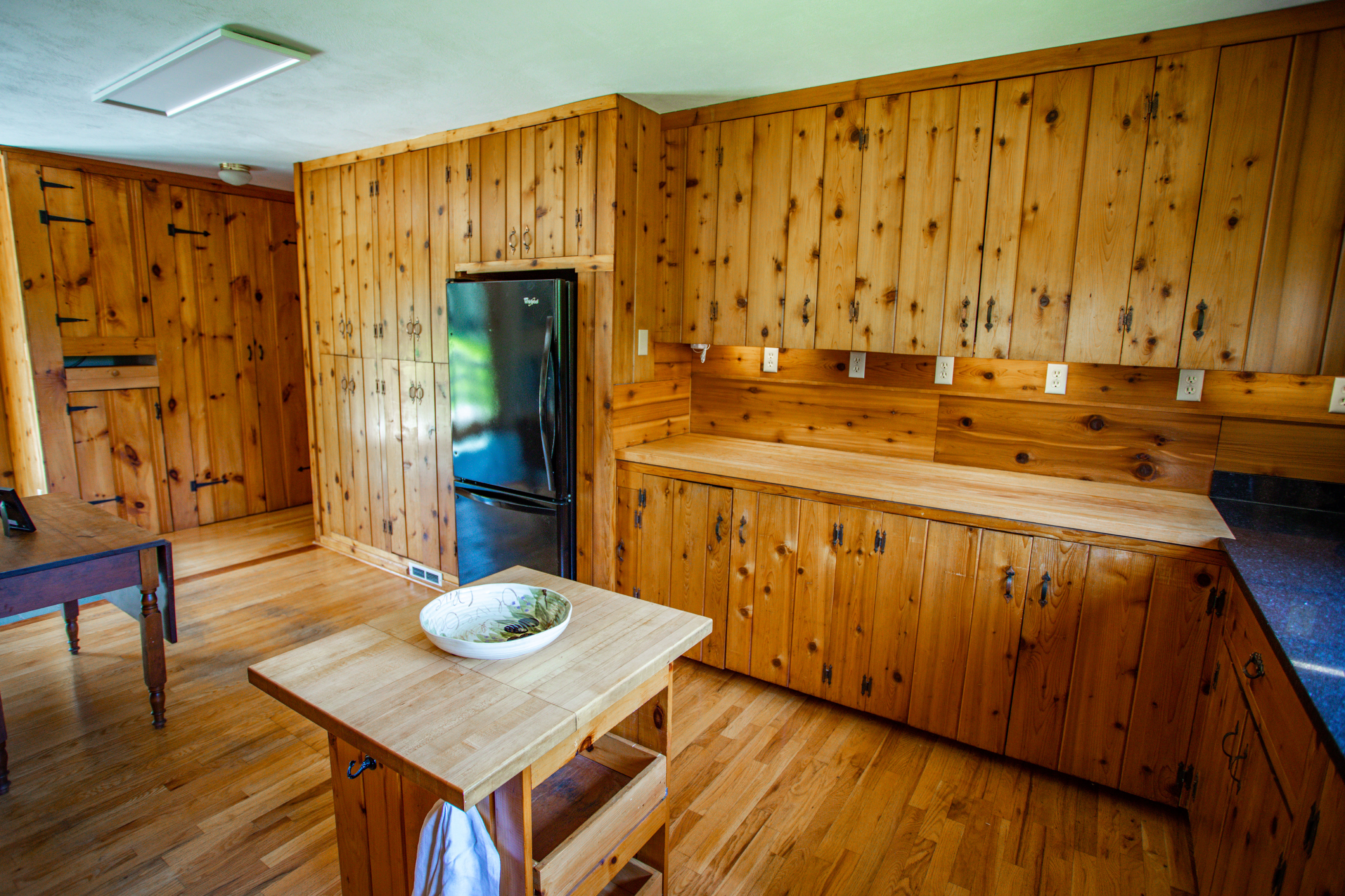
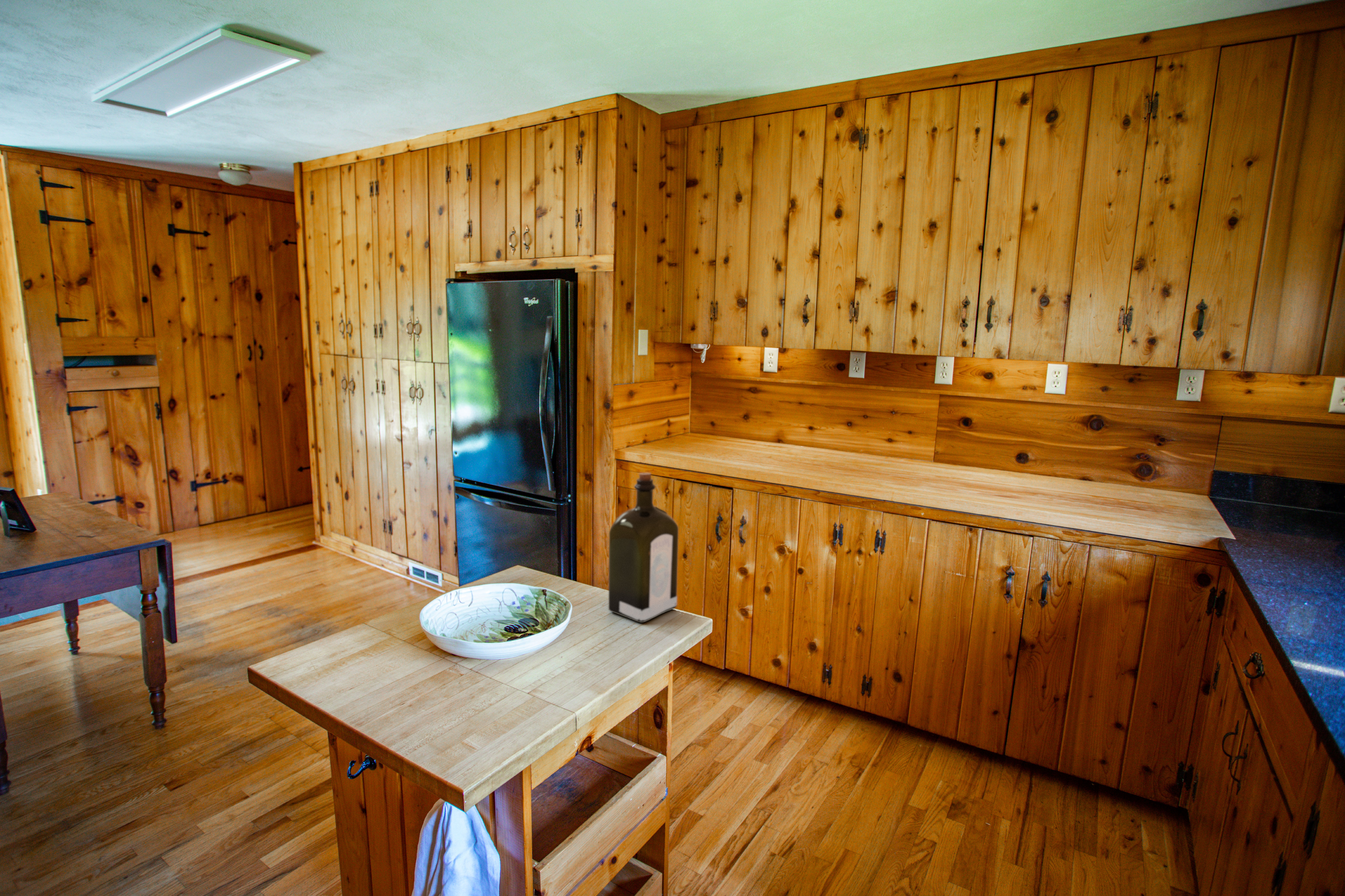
+ liquor (644, 542)
